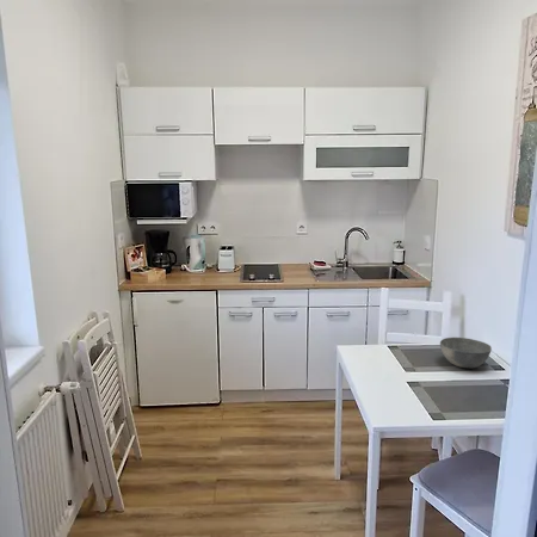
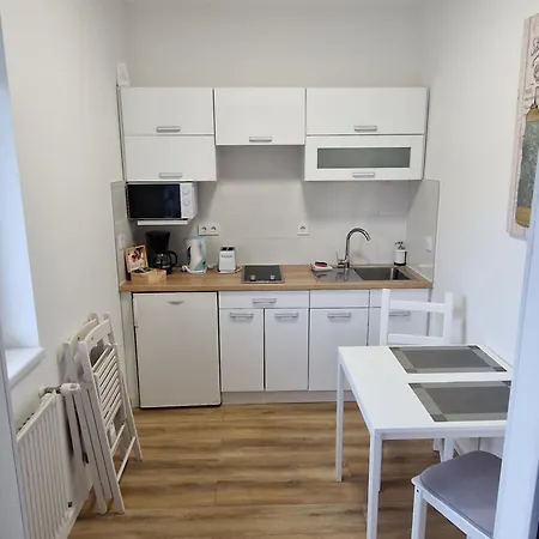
- bowl (464, 354)
